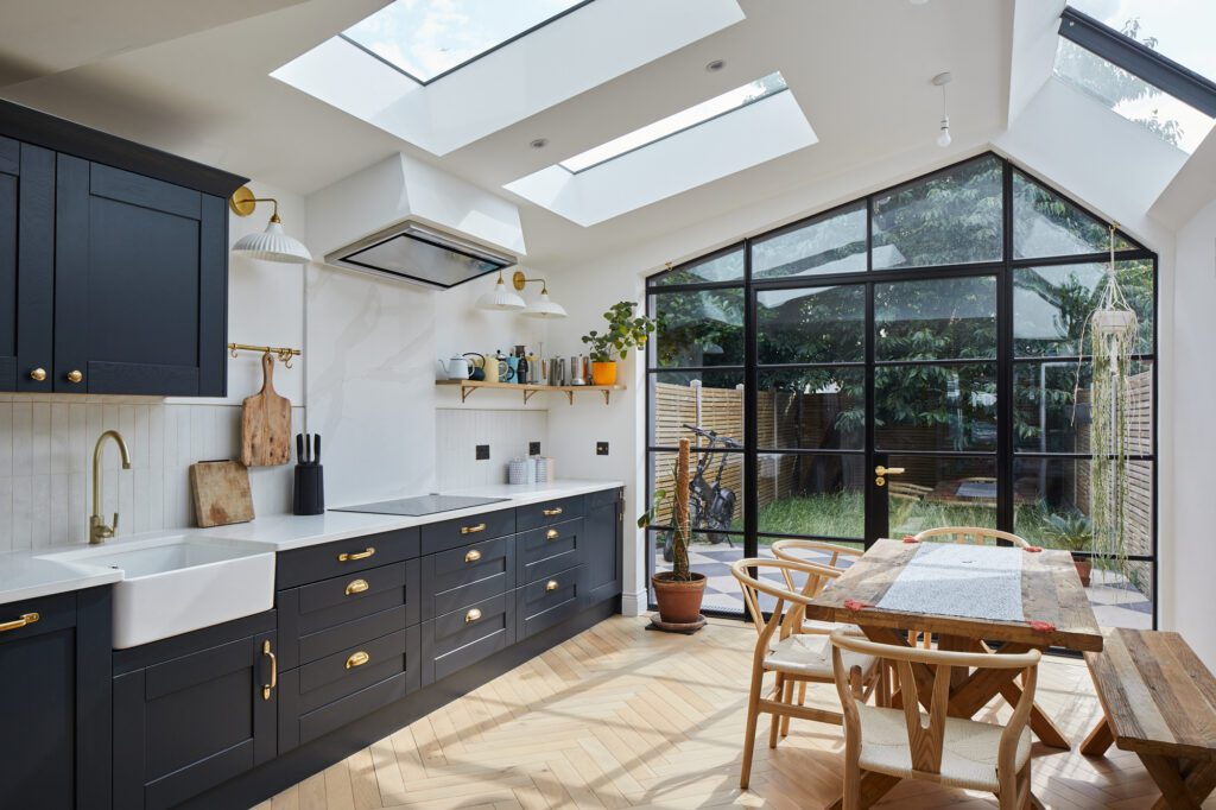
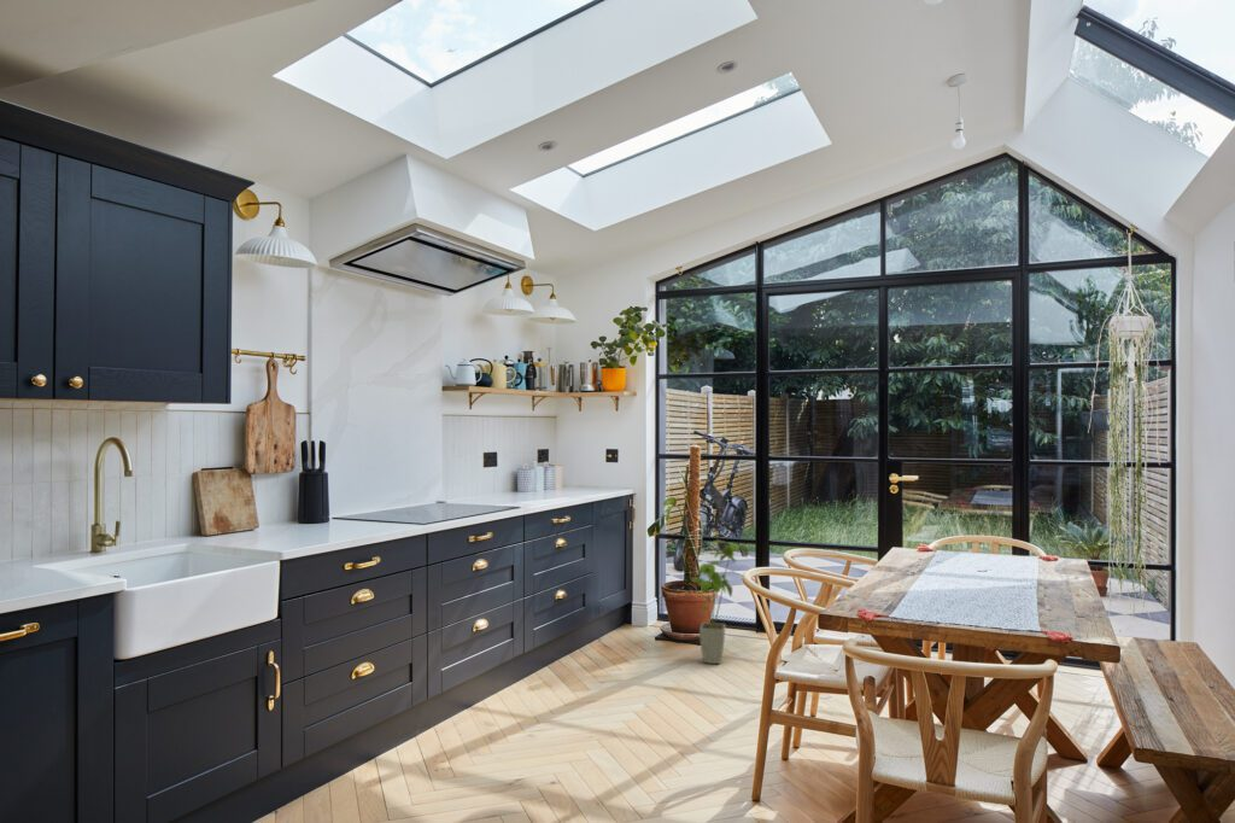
+ house plant (720, 599)
